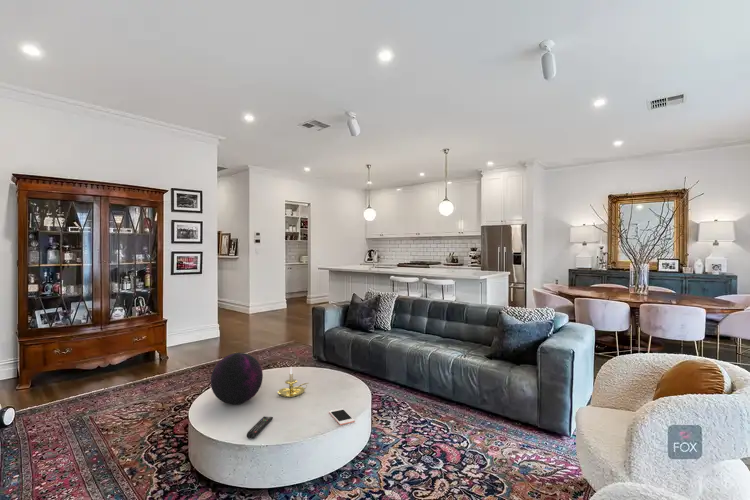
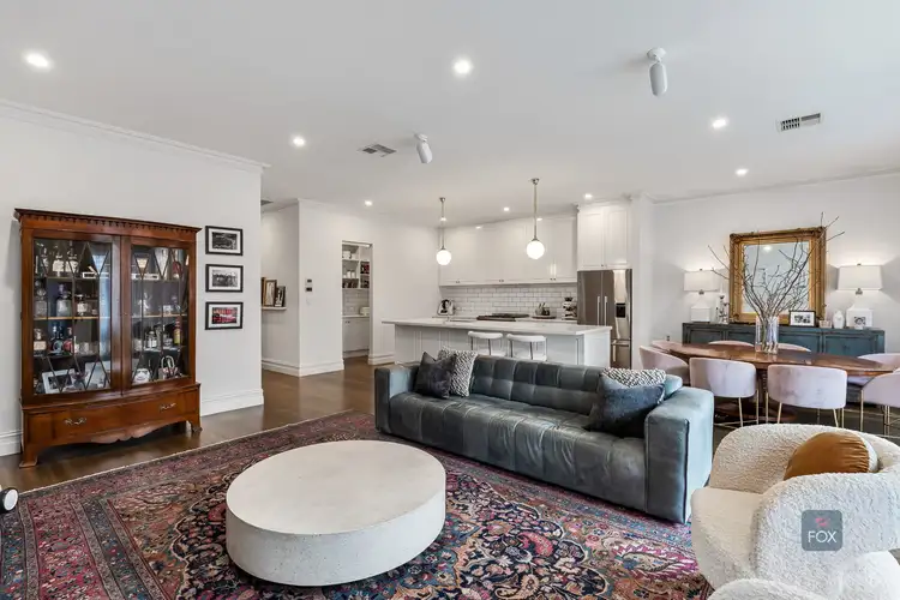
- cell phone (341, 416)
- remote control (260, 426)
- decorative orb (237, 378)
- candle holder (293, 379)
